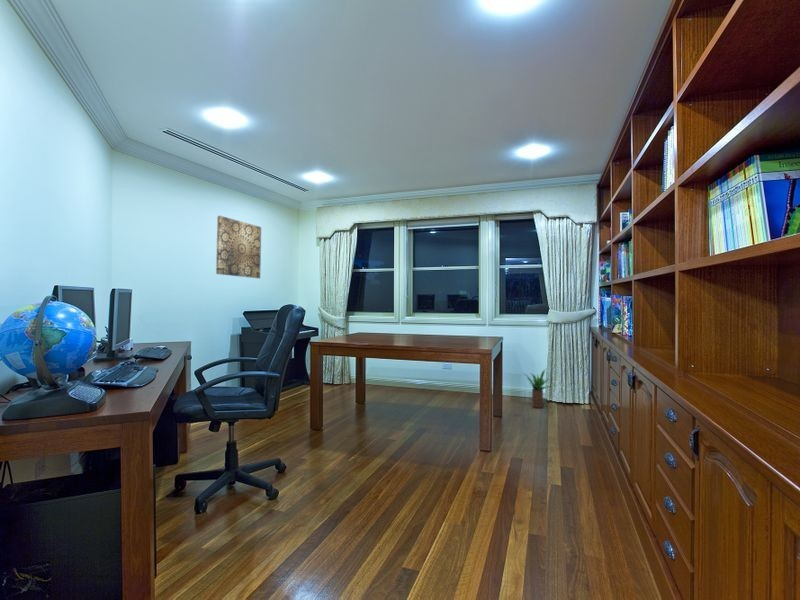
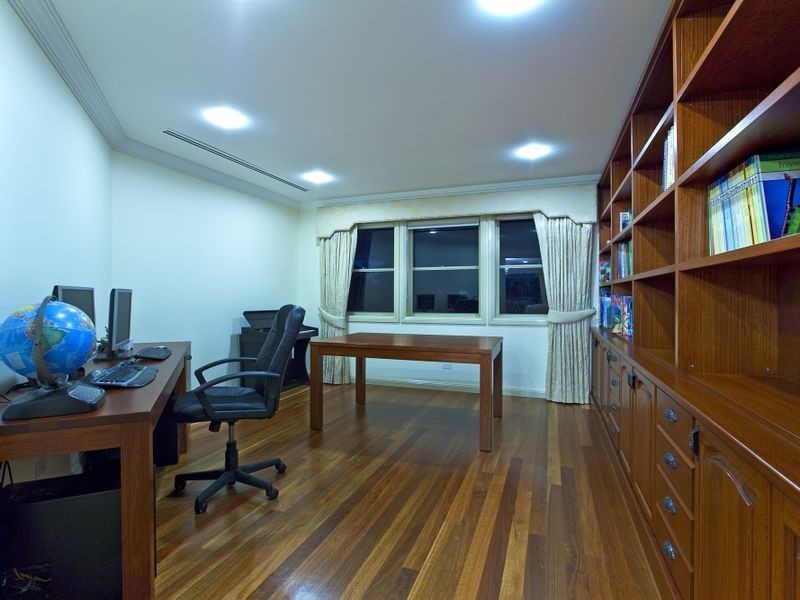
- wall art (240, 249)
- potted plant (539, 387)
